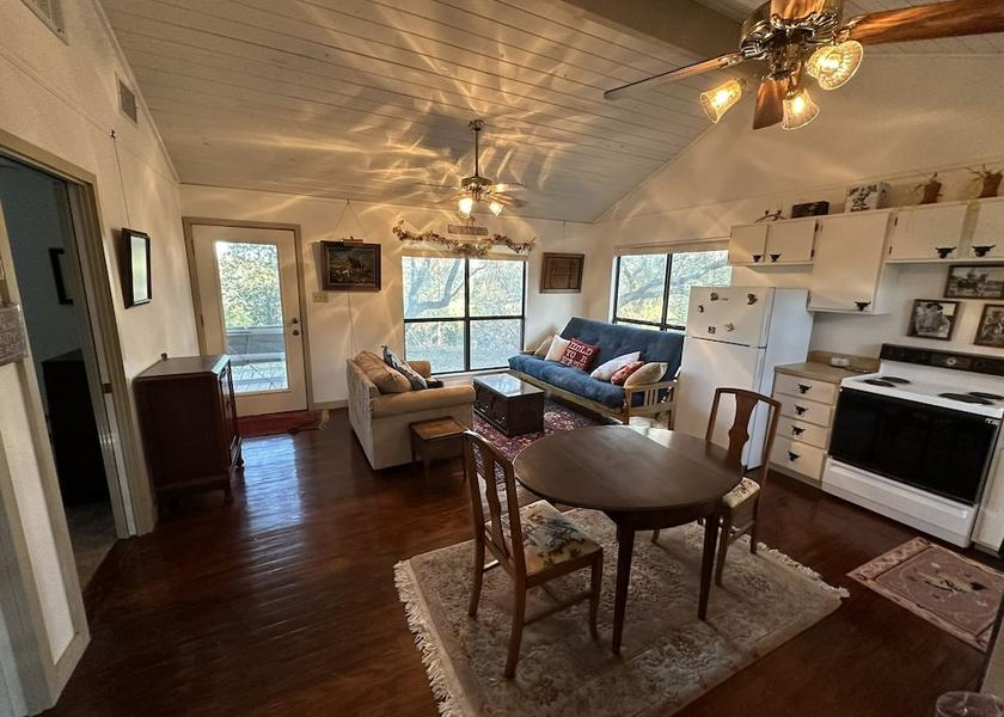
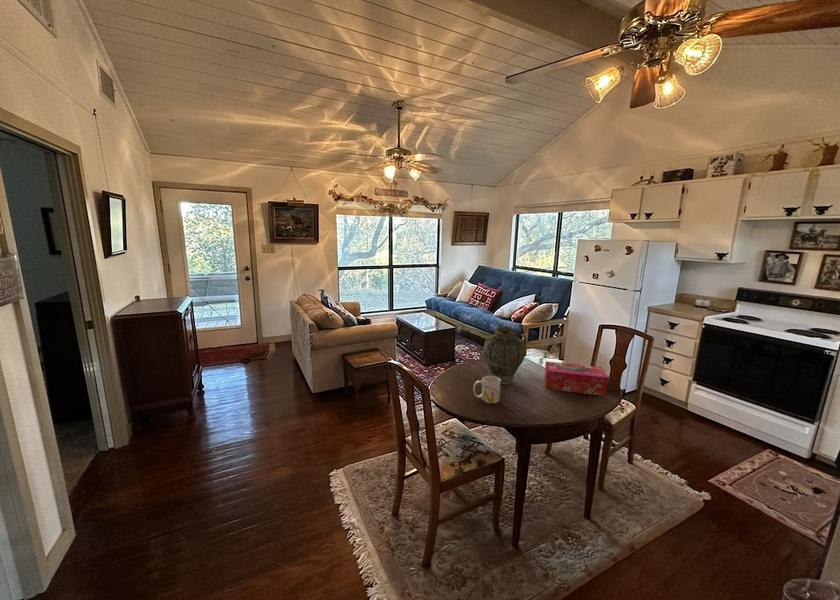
+ tissue box (574, 377)
+ mug (488, 389)
+ vase (504, 355)
